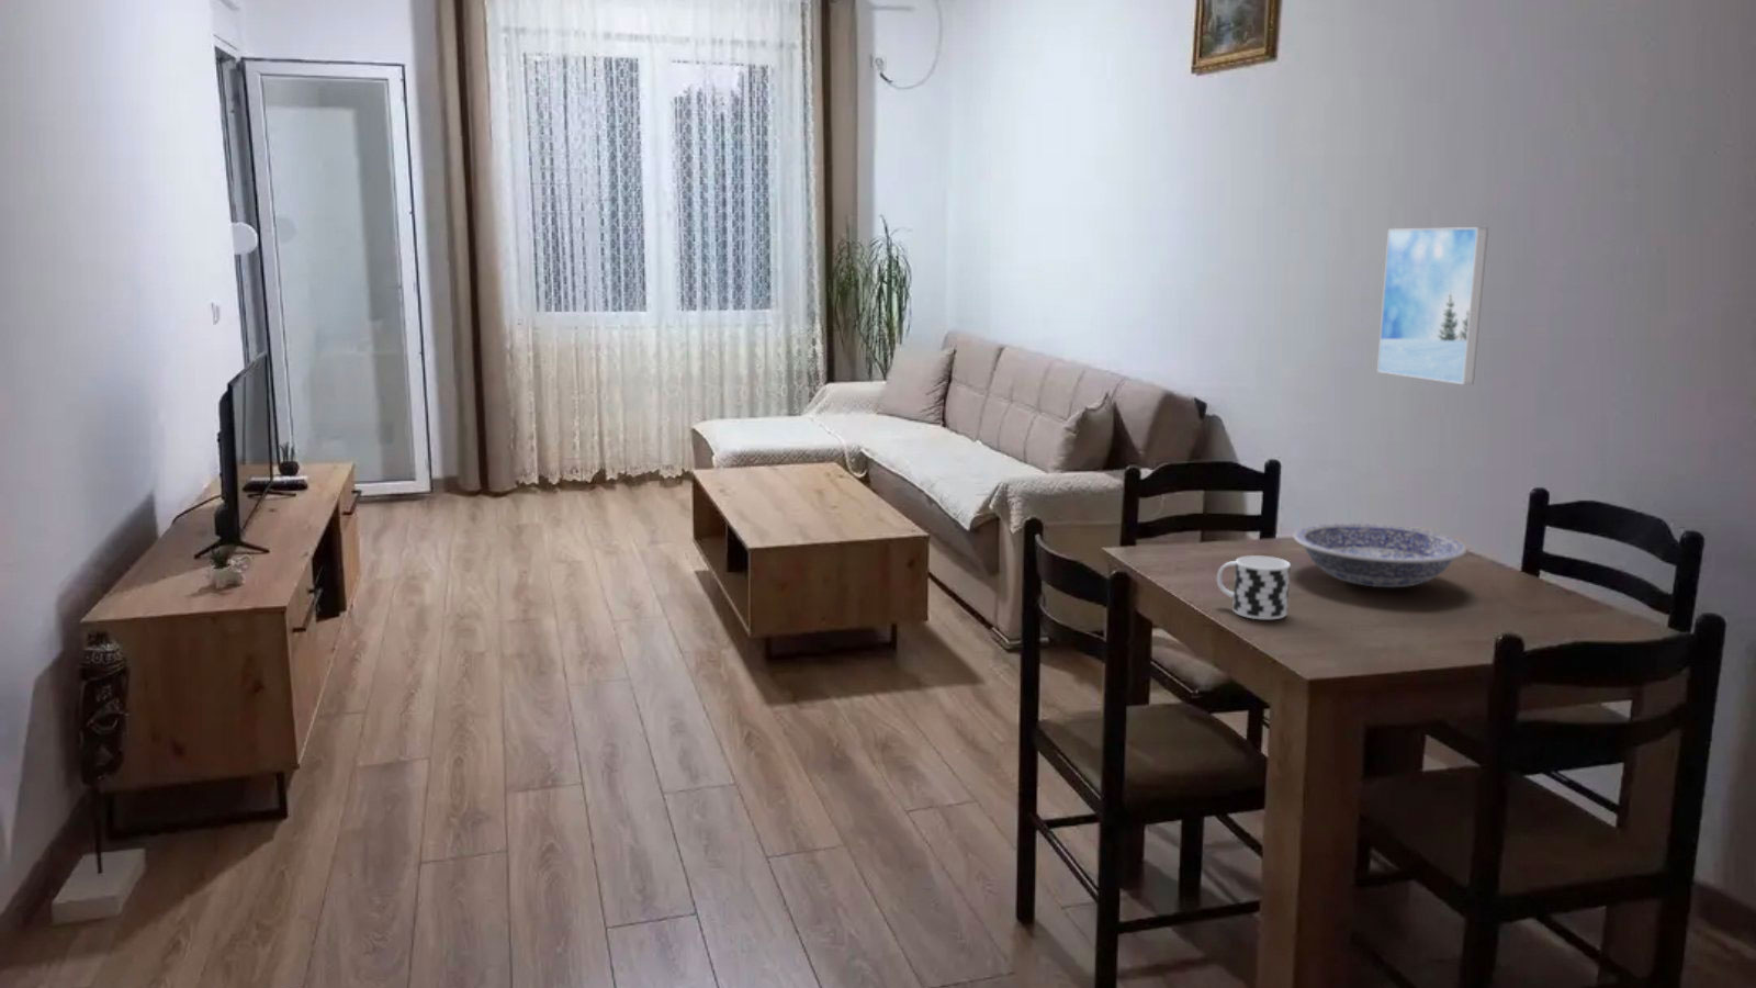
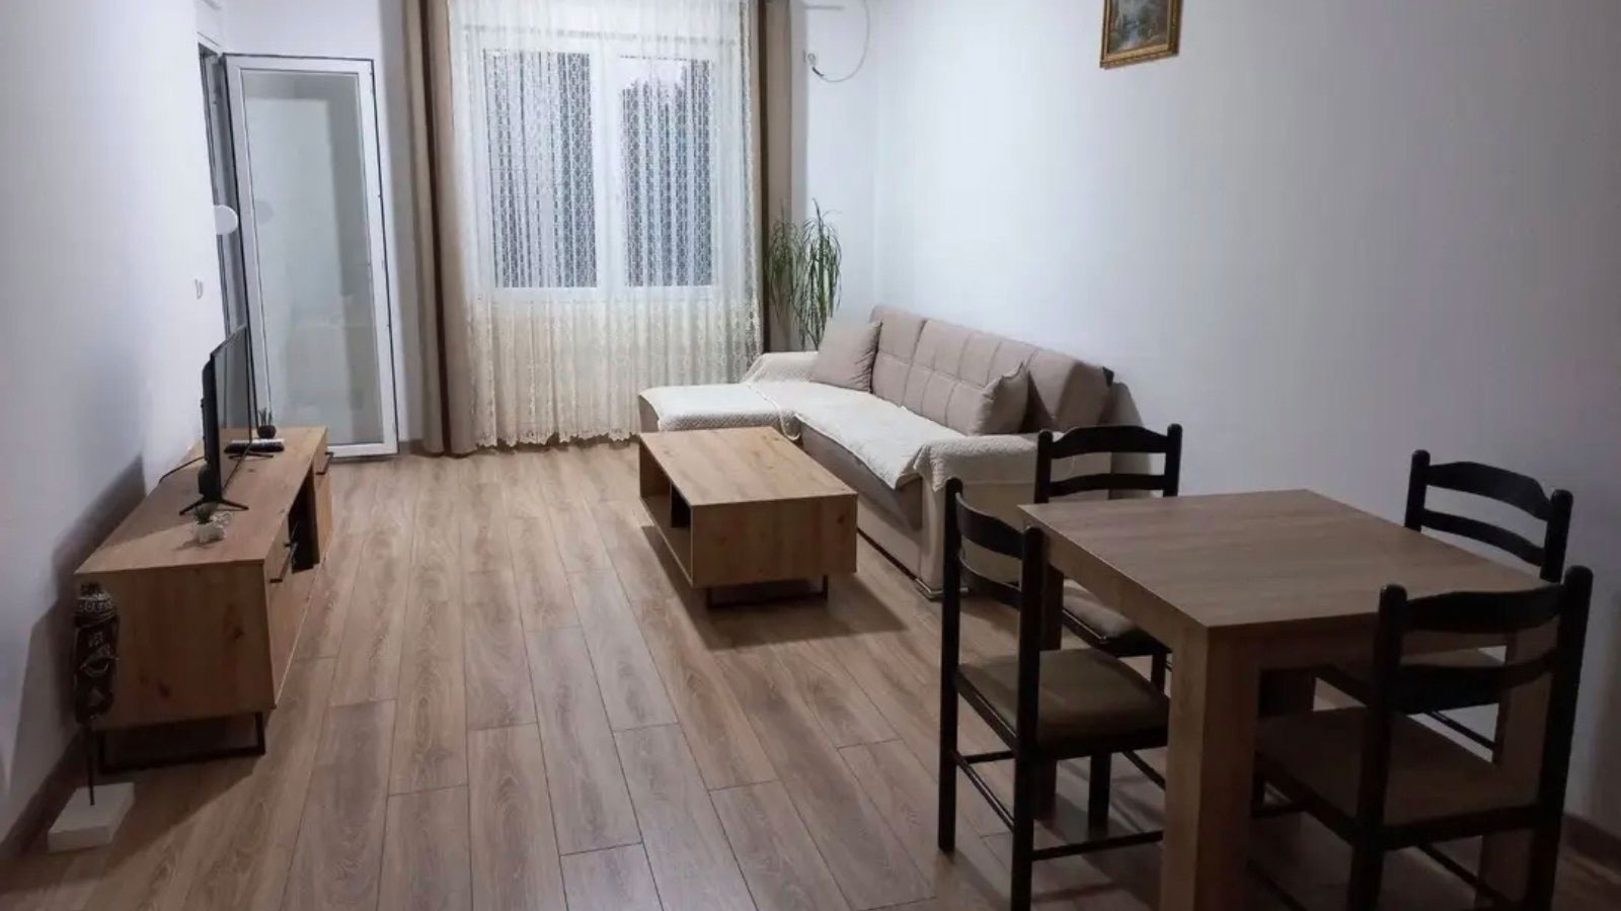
- bowl (1376, 561)
- cup (1251, 586)
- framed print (1429, 303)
